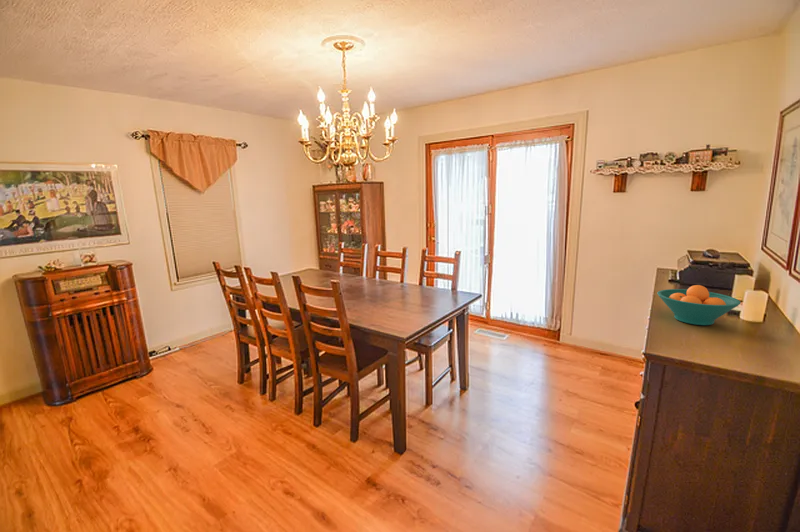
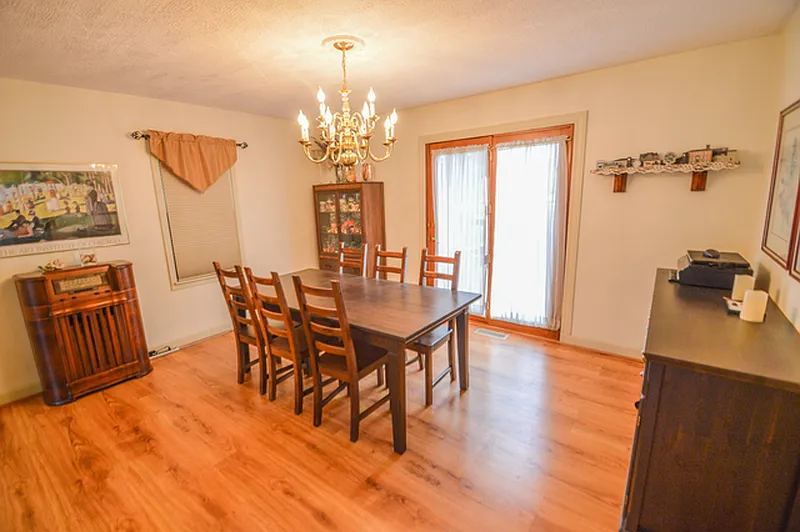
- fruit bowl (695, 303)
